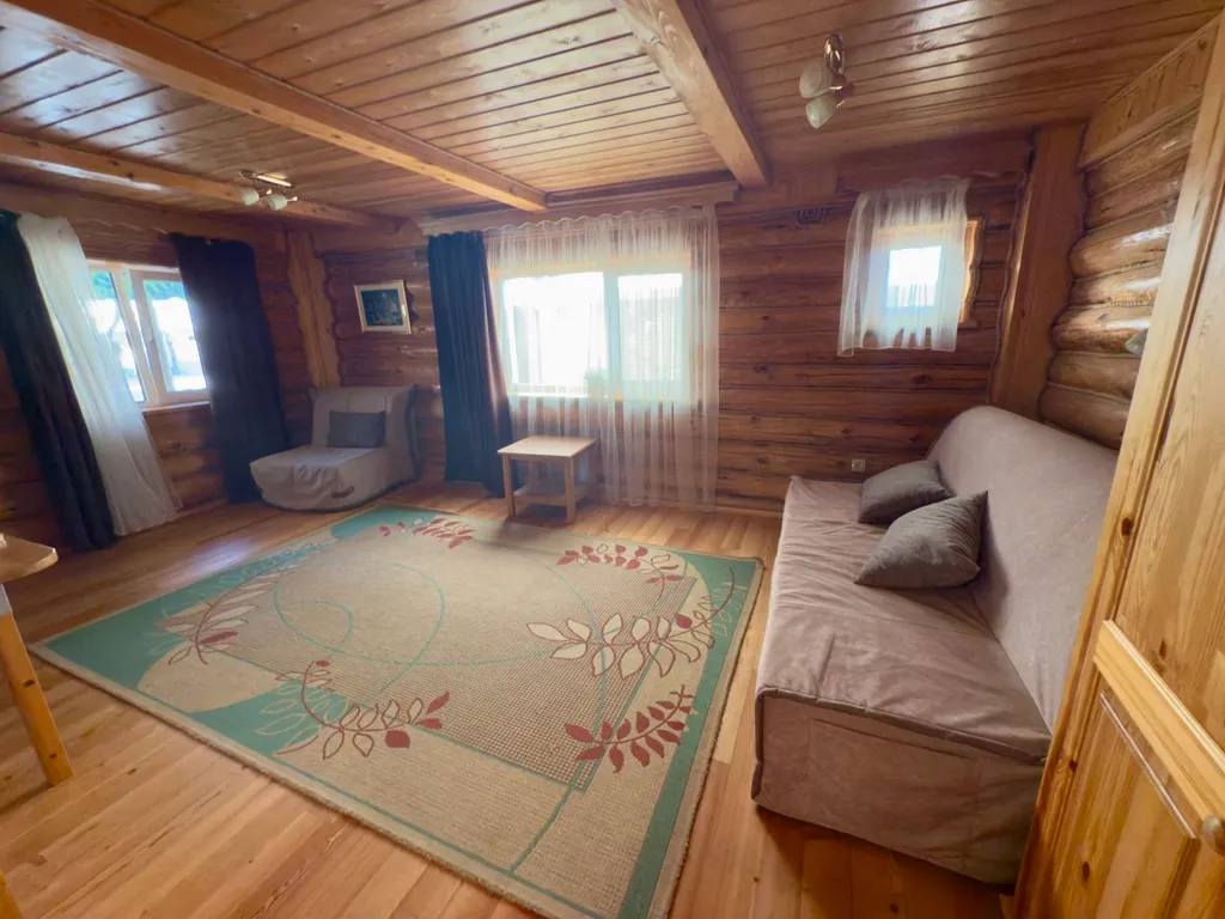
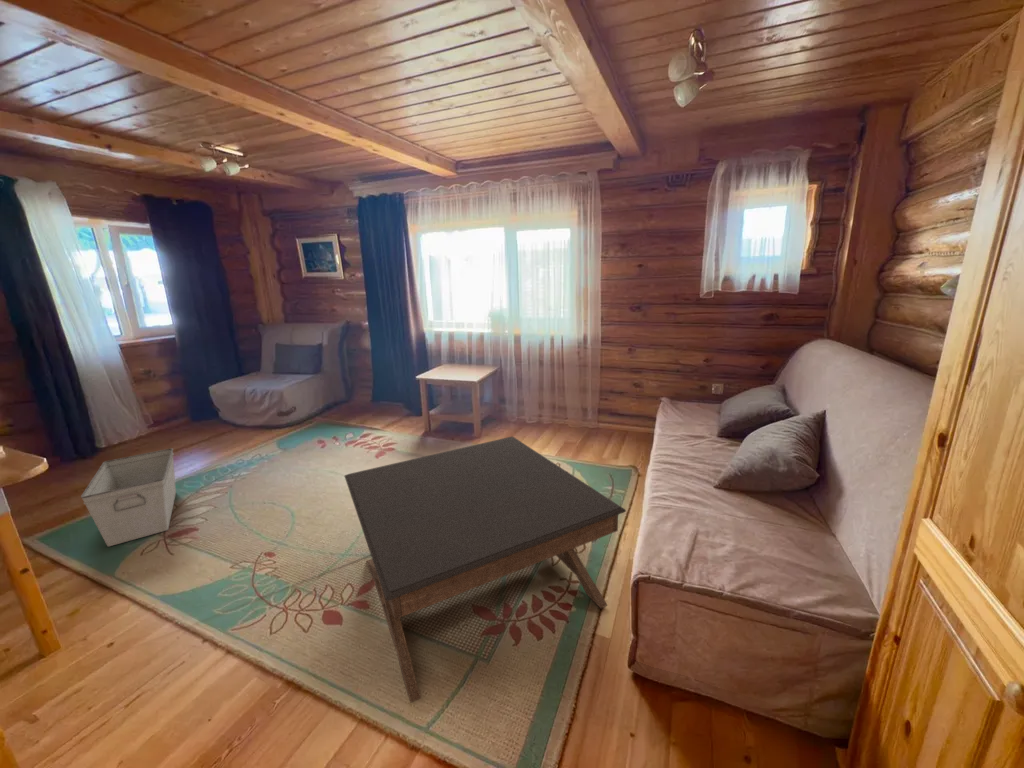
+ storage bin (139, 493)
+ coffee table (473, 536)
